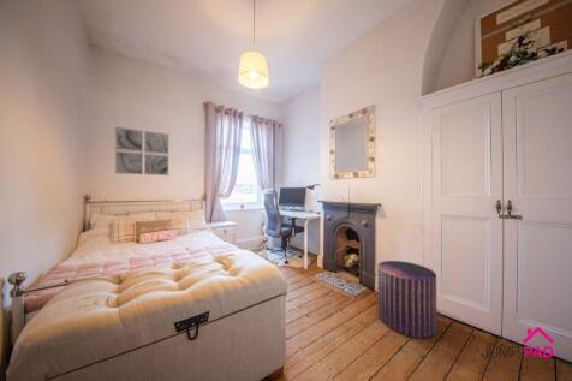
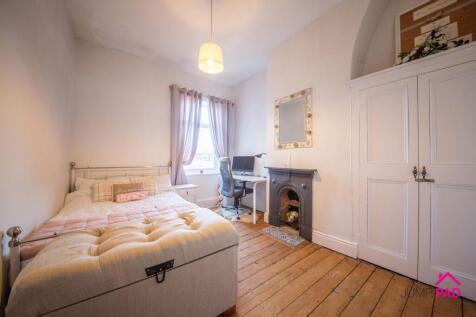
- pouf (405, 294)
- wall art (142, 153)
